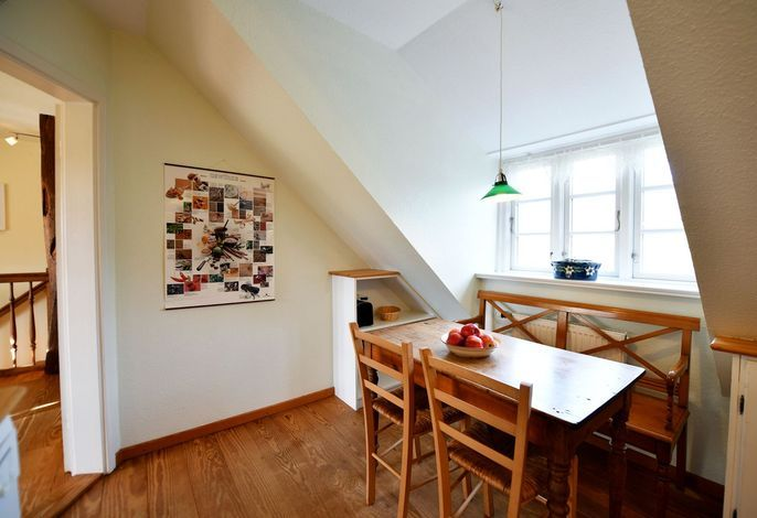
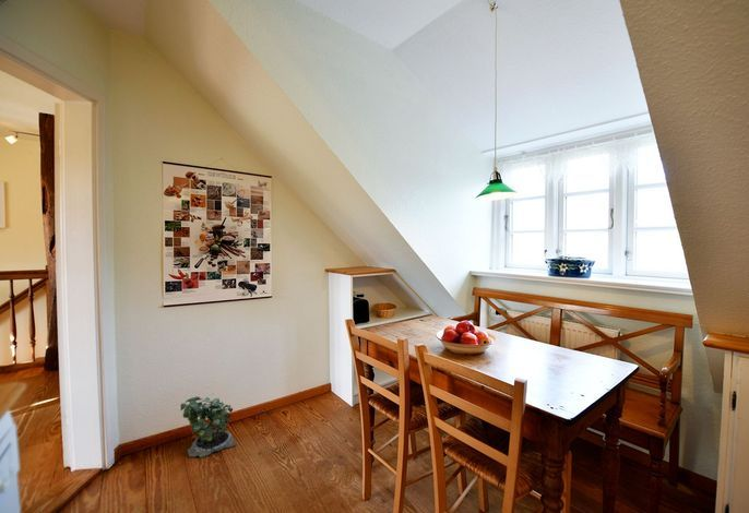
+ potted plant (207, 419)
